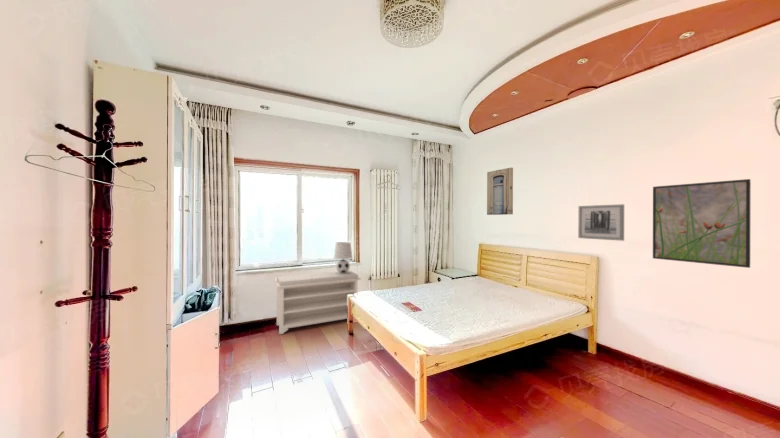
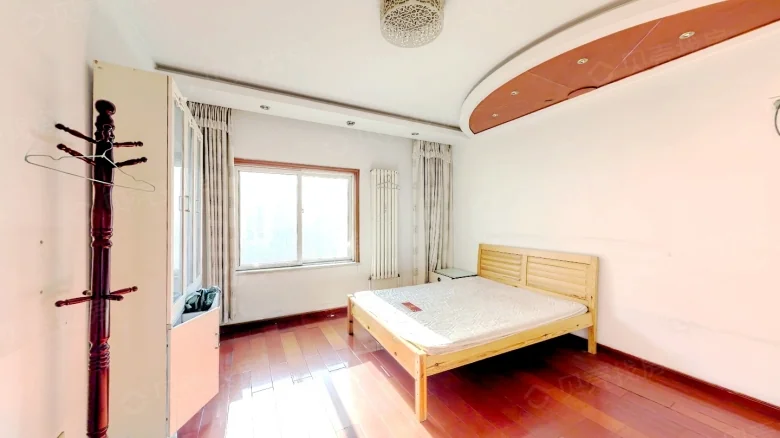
- table lamp (343, 258)
- wall art (599, 222)
- bench (318, 299)
- wall art (499, 192)
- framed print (696, 222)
